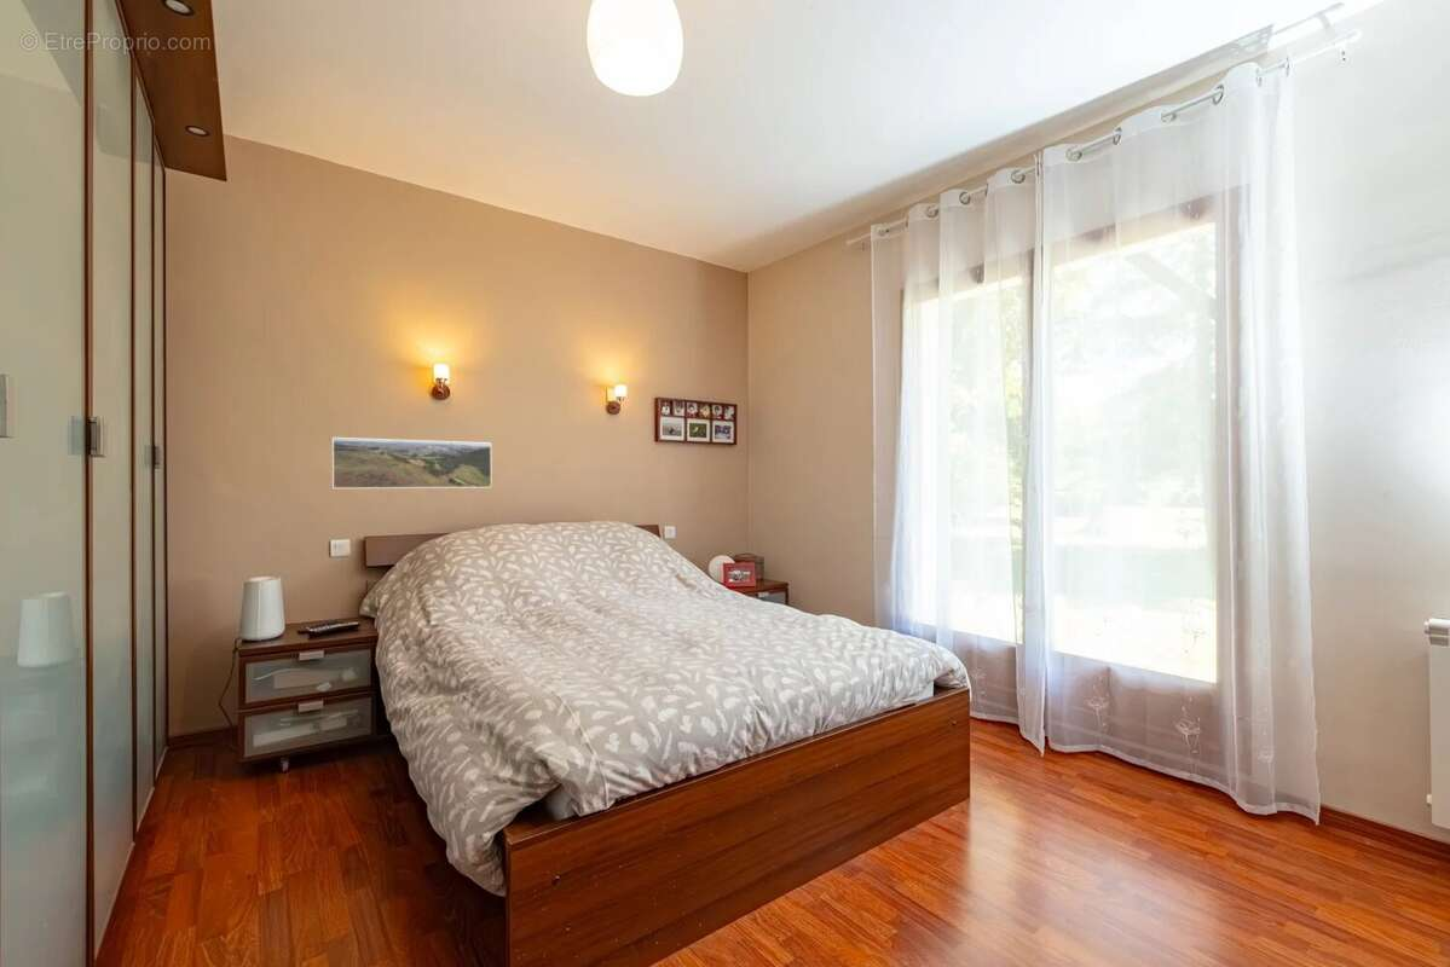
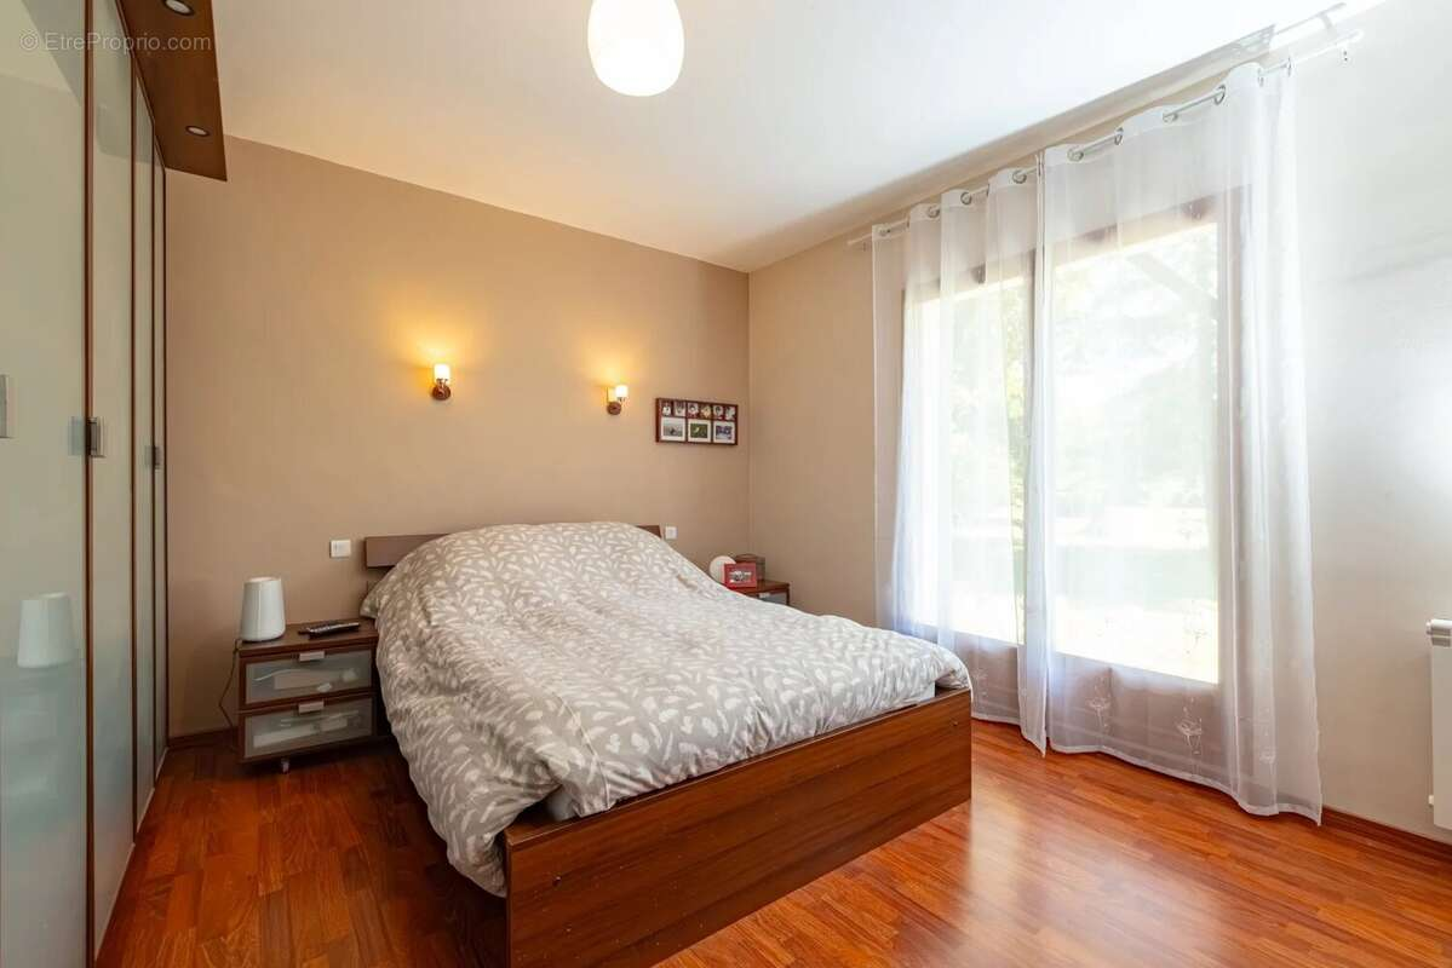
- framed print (416, 464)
